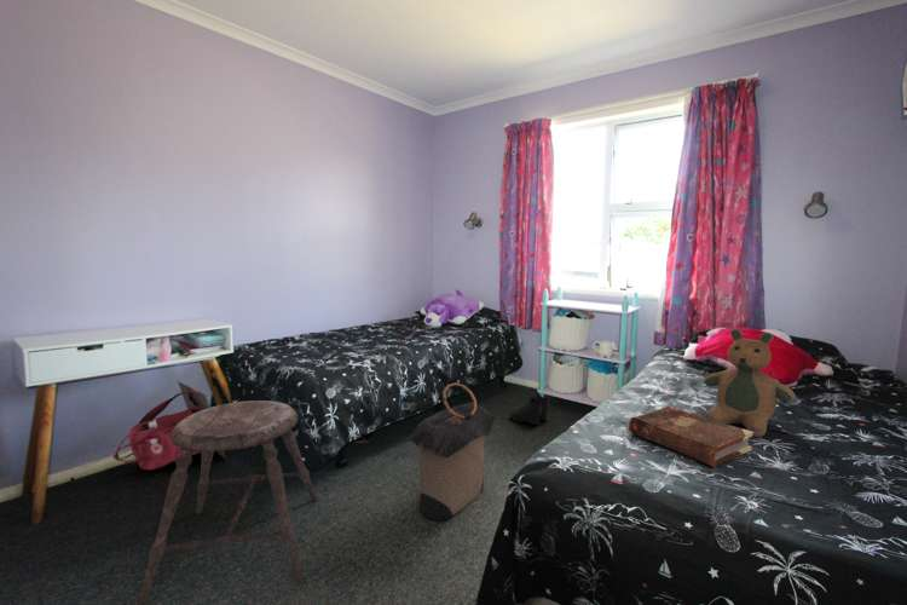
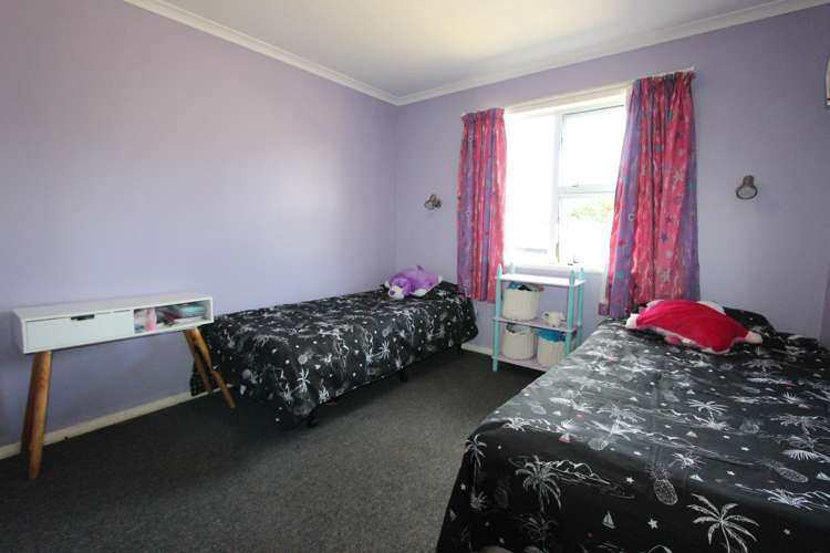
- teddy bear (744, 379)
- book (687, 433)
- backpack (166, 427)
- stool (239, 480)
- boots (528, 407)
- laundry hamper (454, 445)
